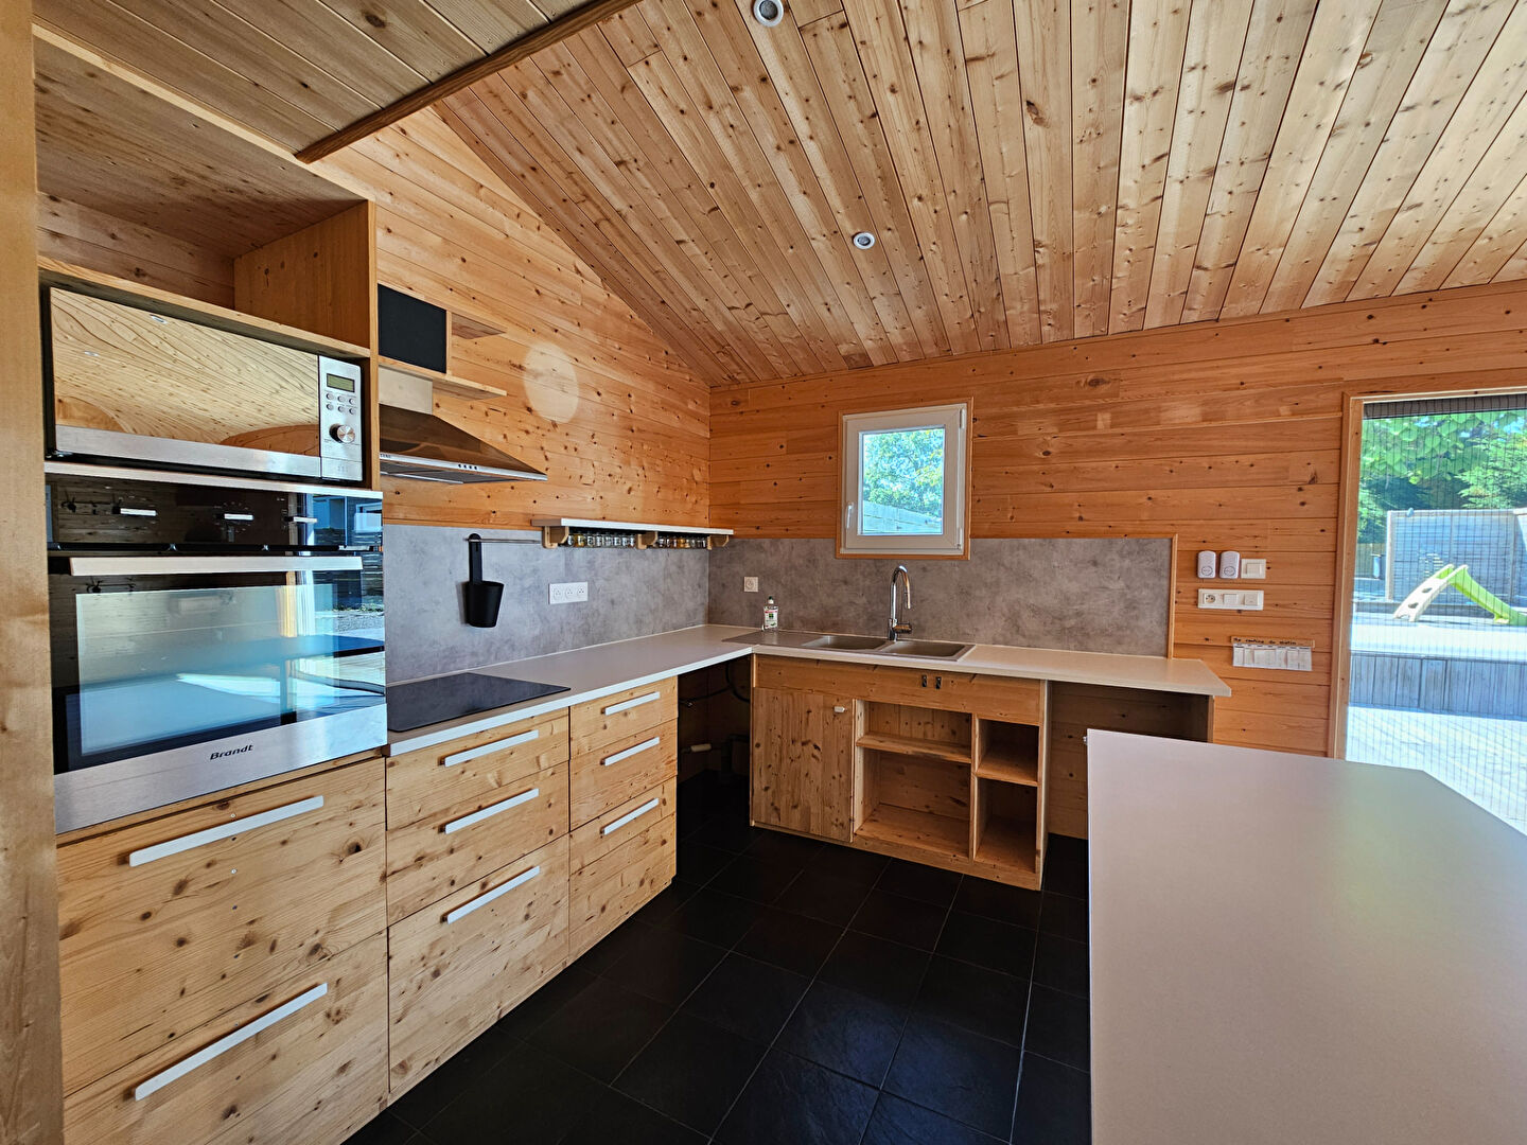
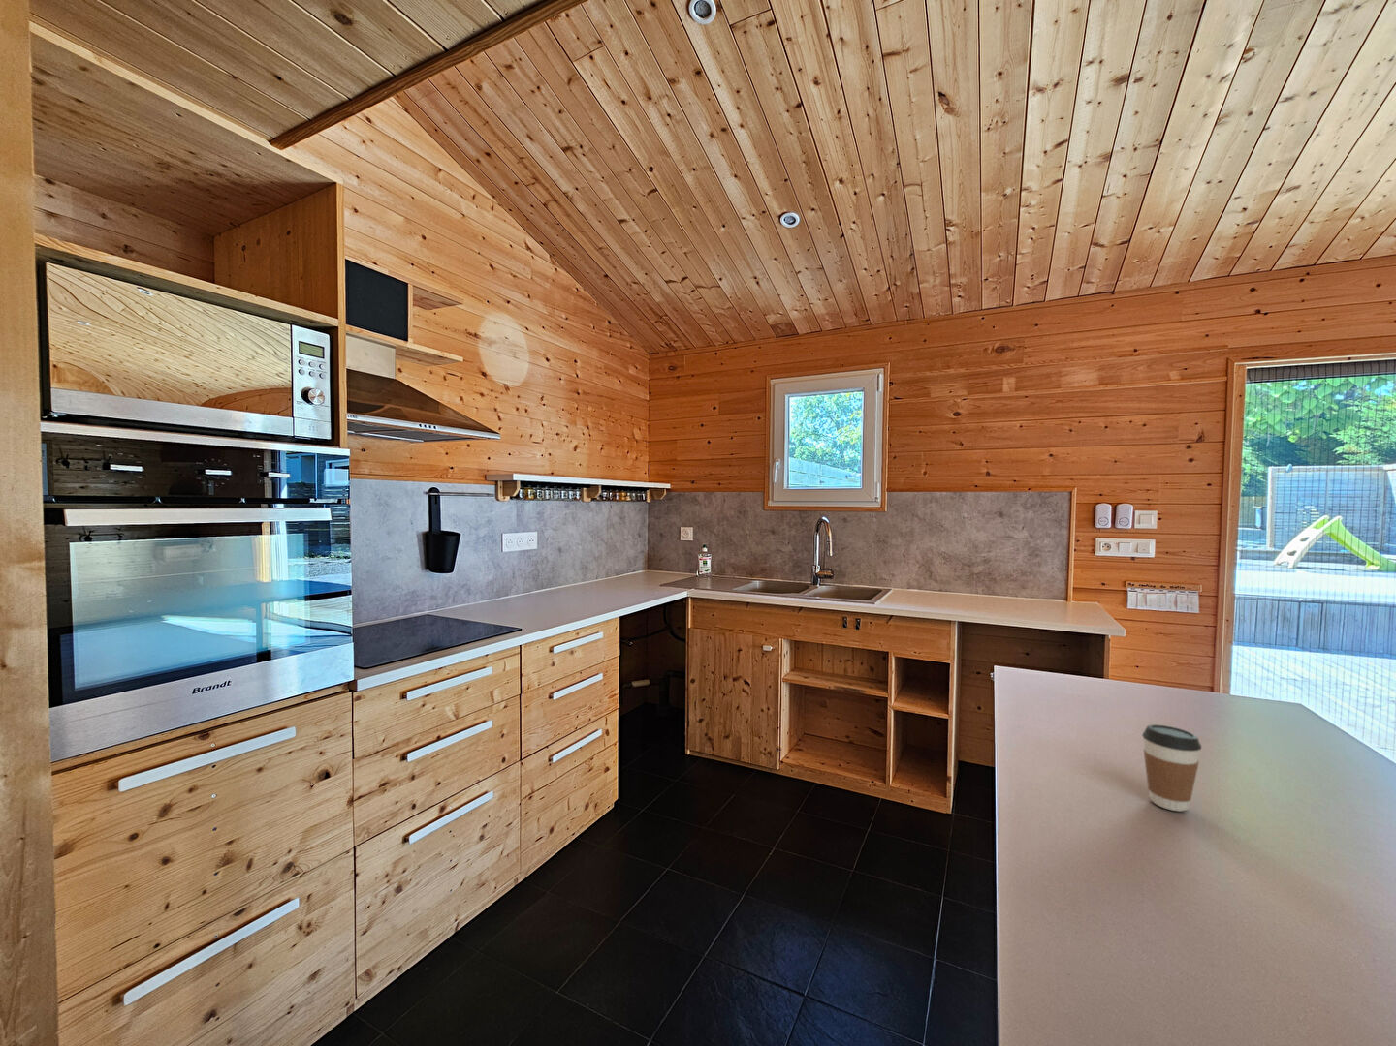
+ coffee cup (1171, 767)
